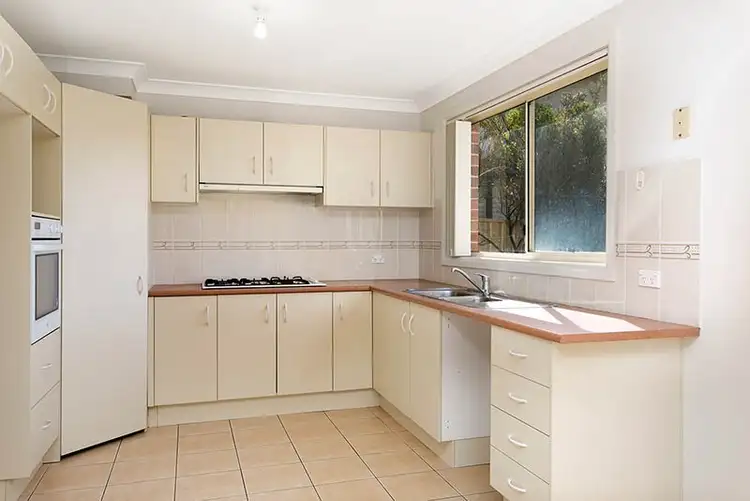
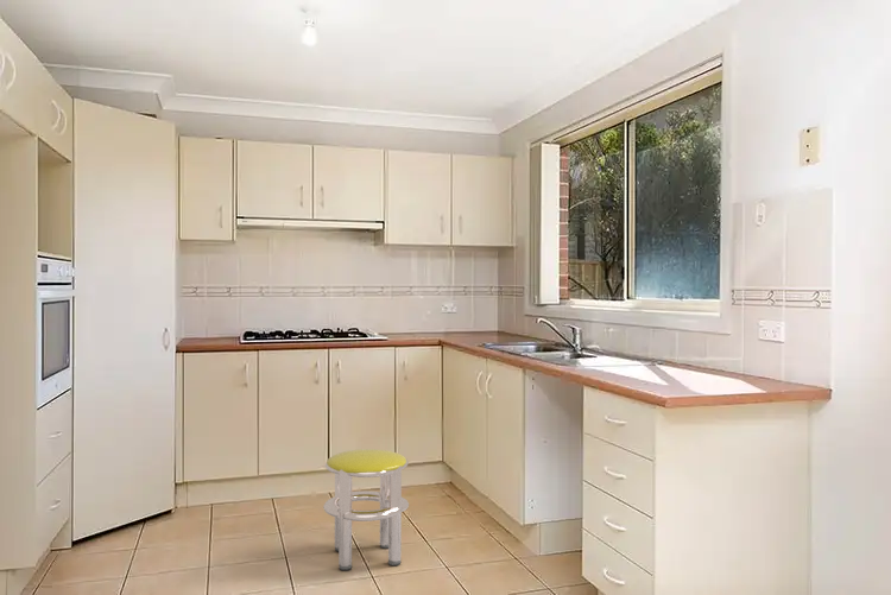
+ stool (368, 500)
